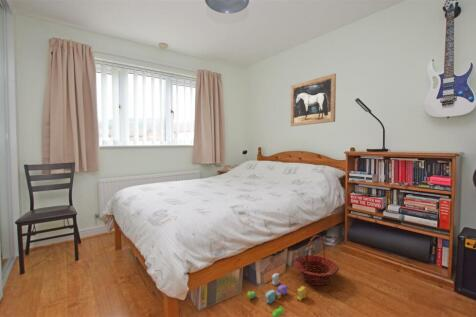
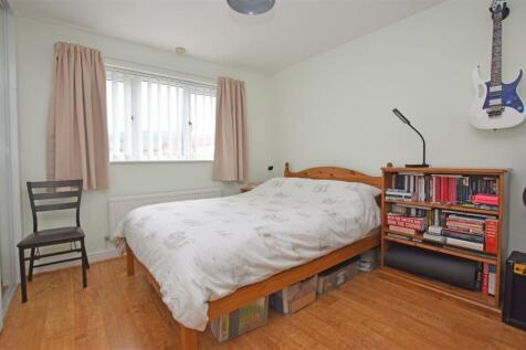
- wall art (311, 102)
- basket (315, 257)
- stacking toy (276, 292)
